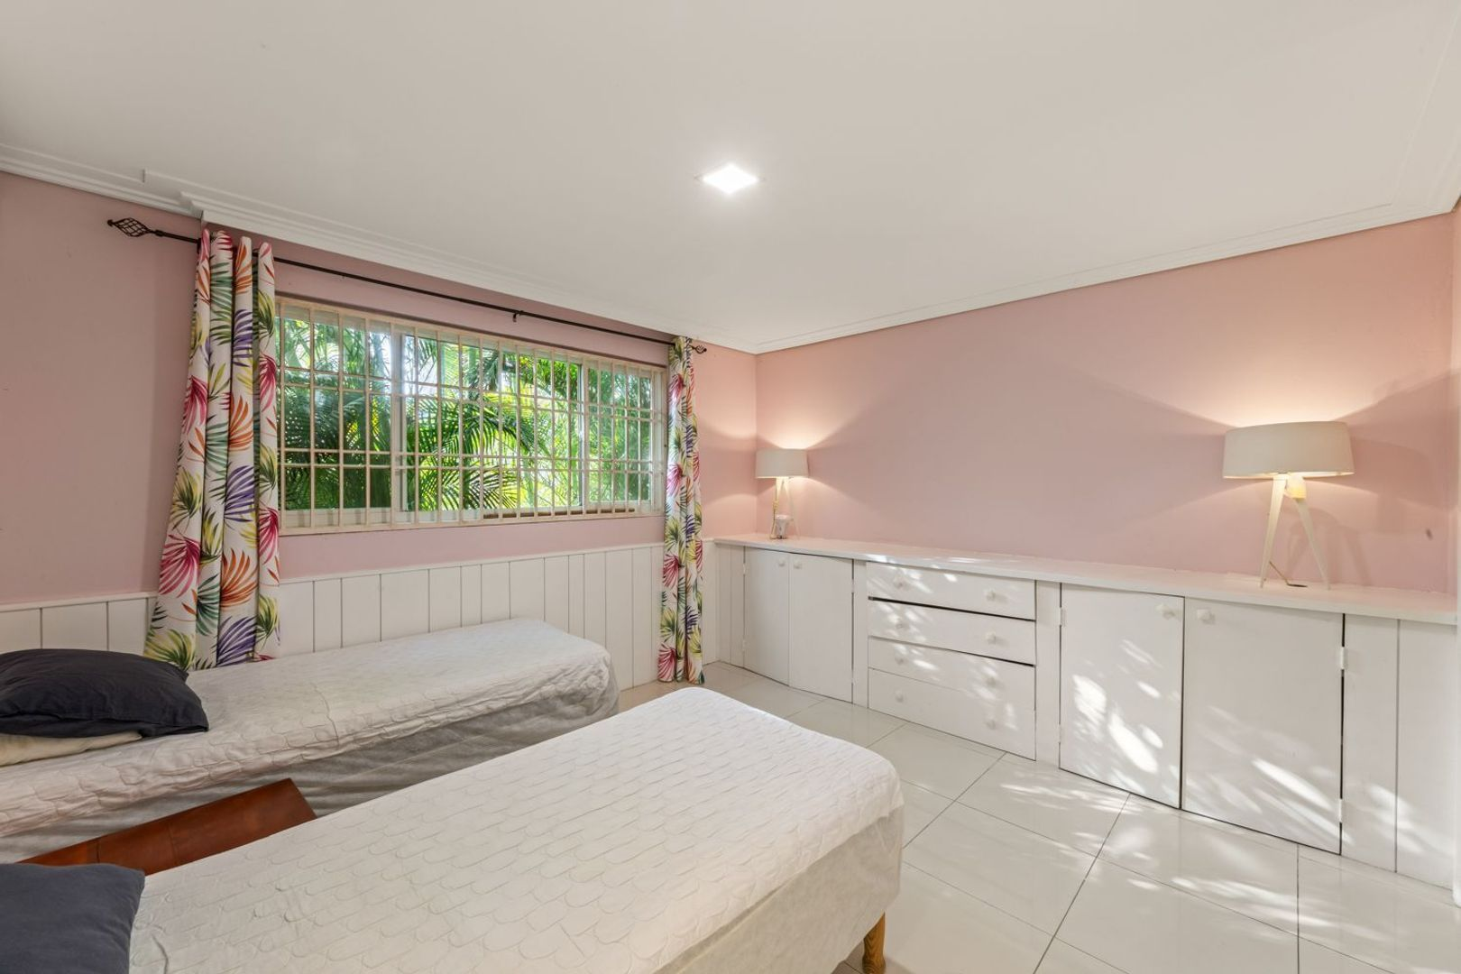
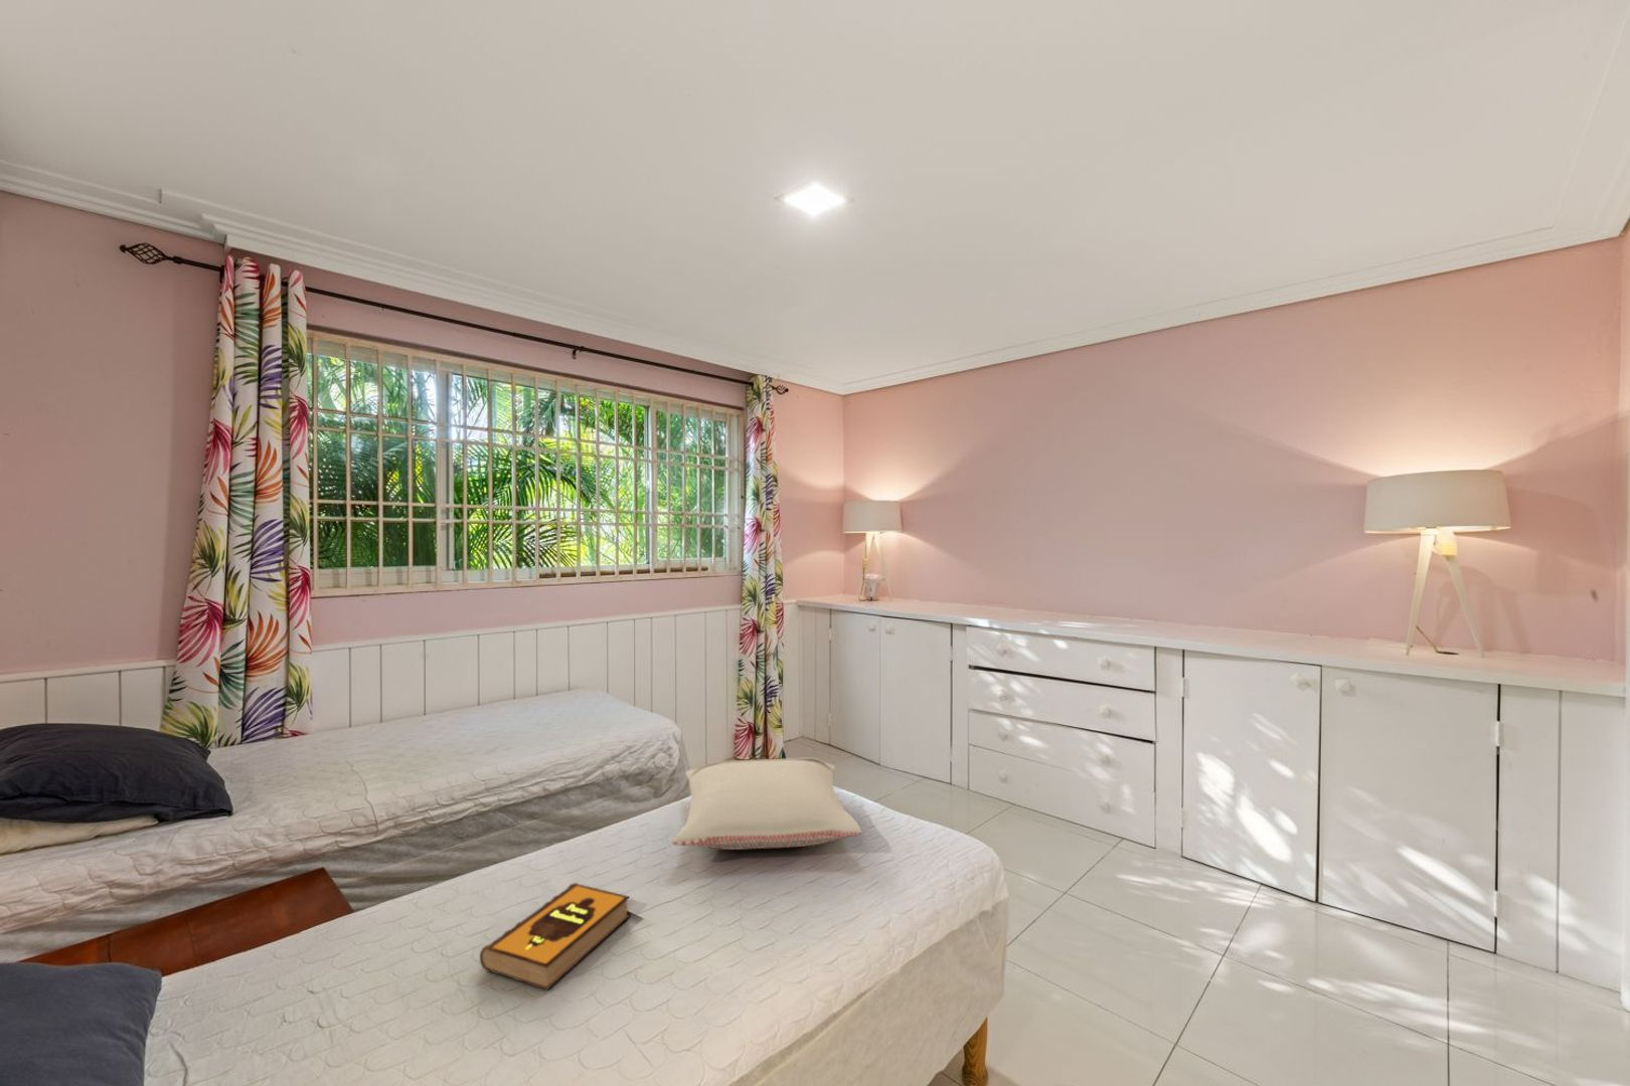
+ pillow (764, 800)
+ hardback book (558, 930)
